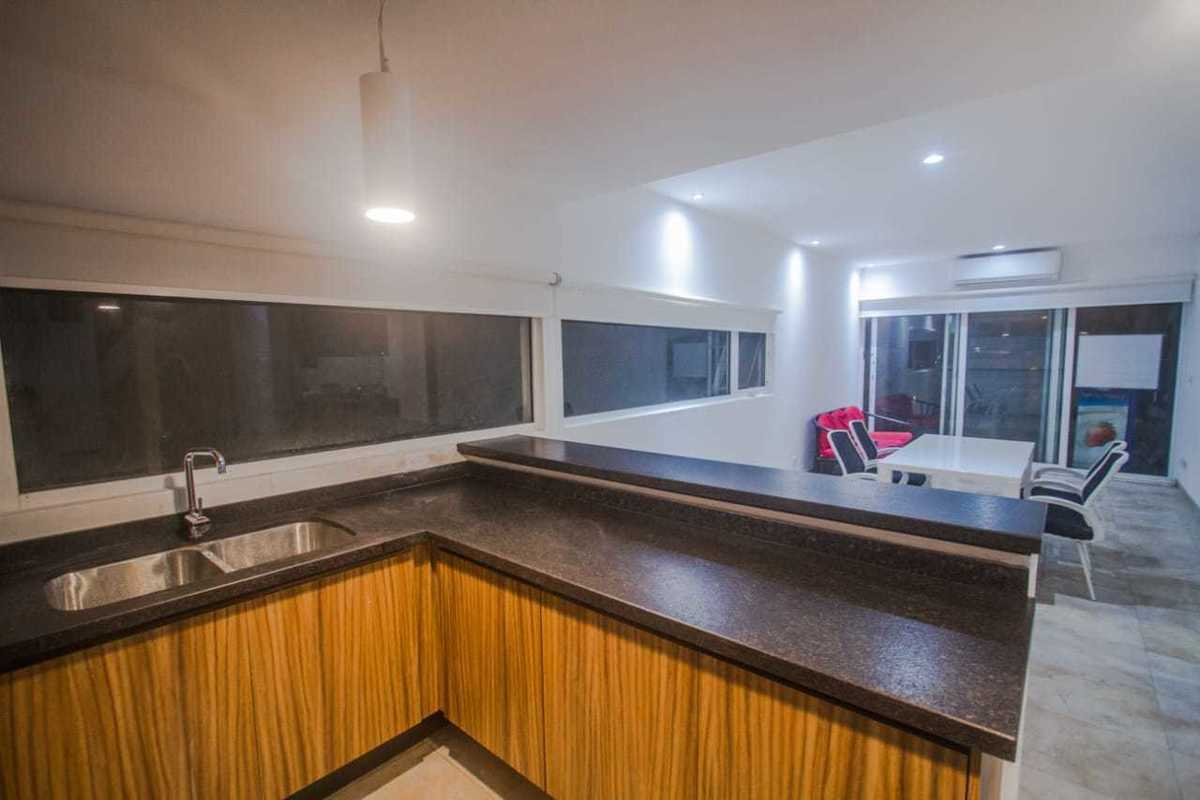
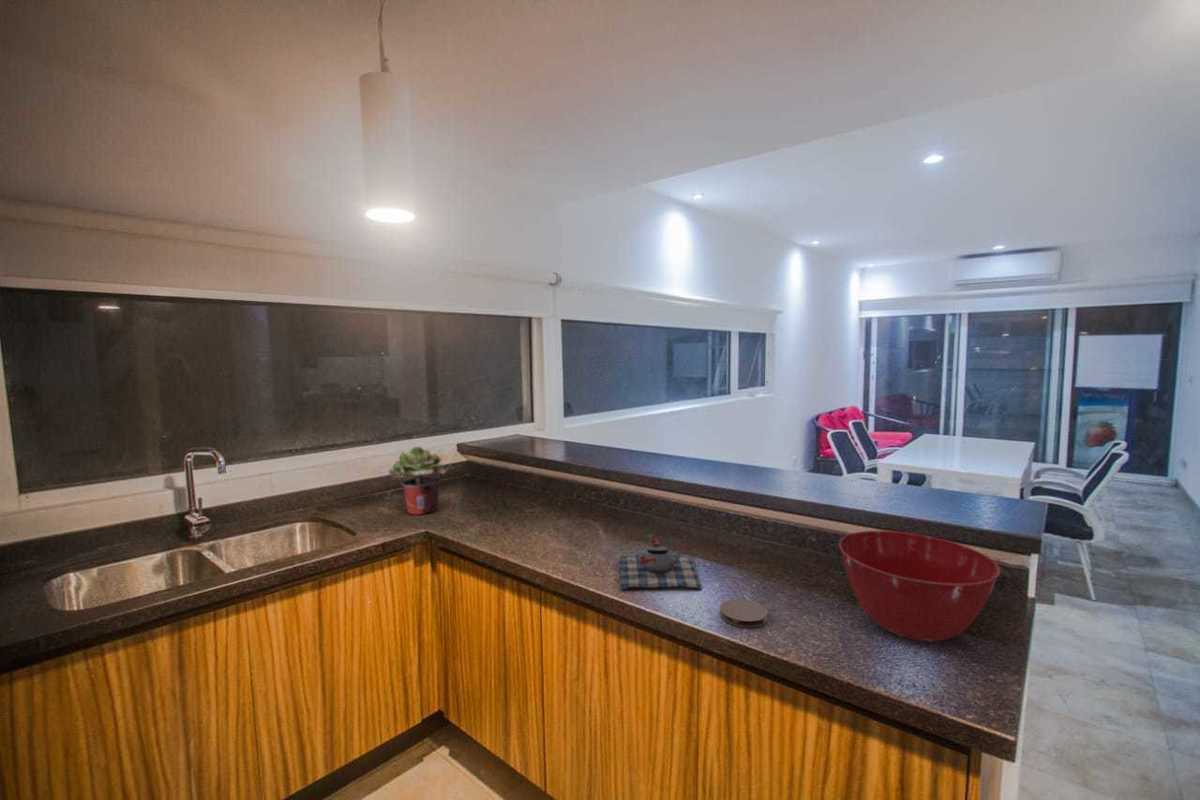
+ potted plant (418, 479)
+ coaster (743, 612)
+ teapot (657, 558)
+ mixing bowl (913, 589)
